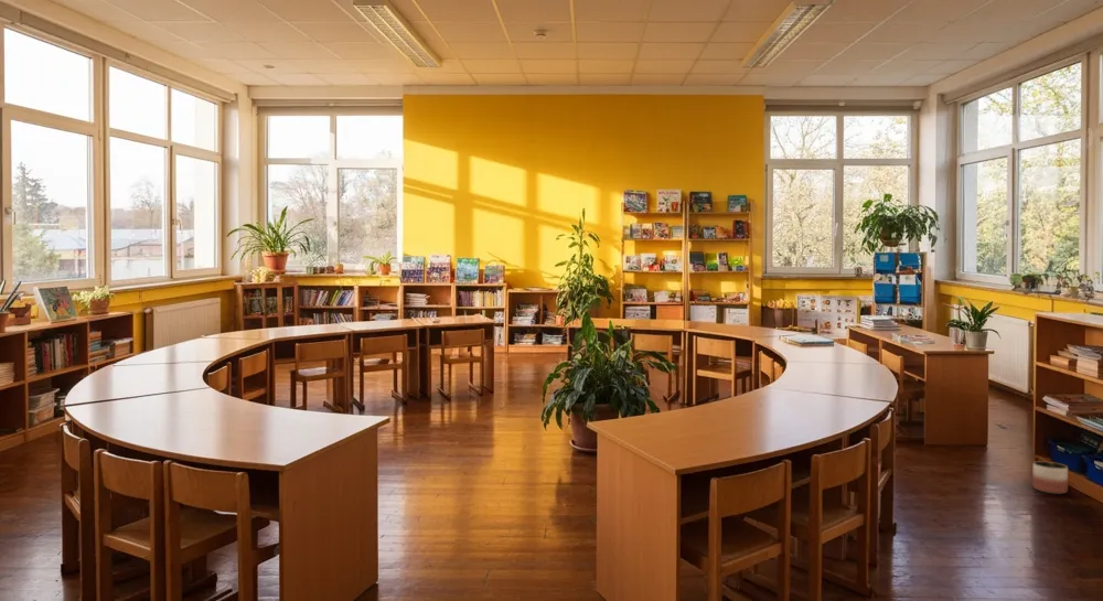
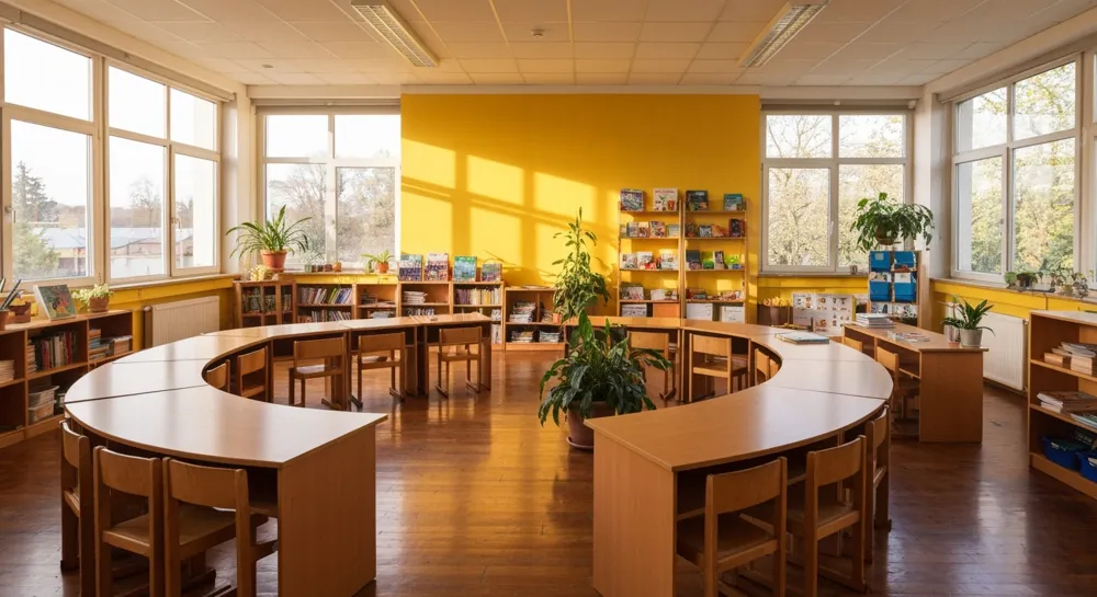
- planter (1050, 477)
